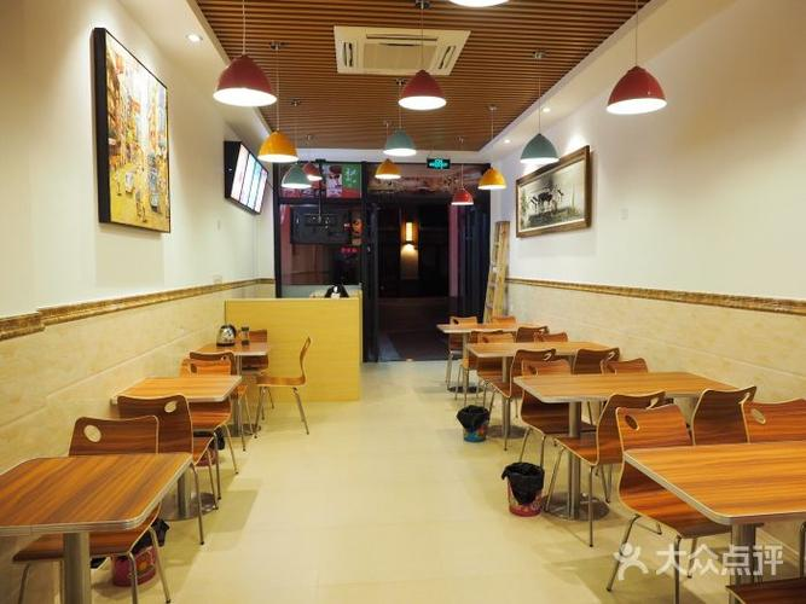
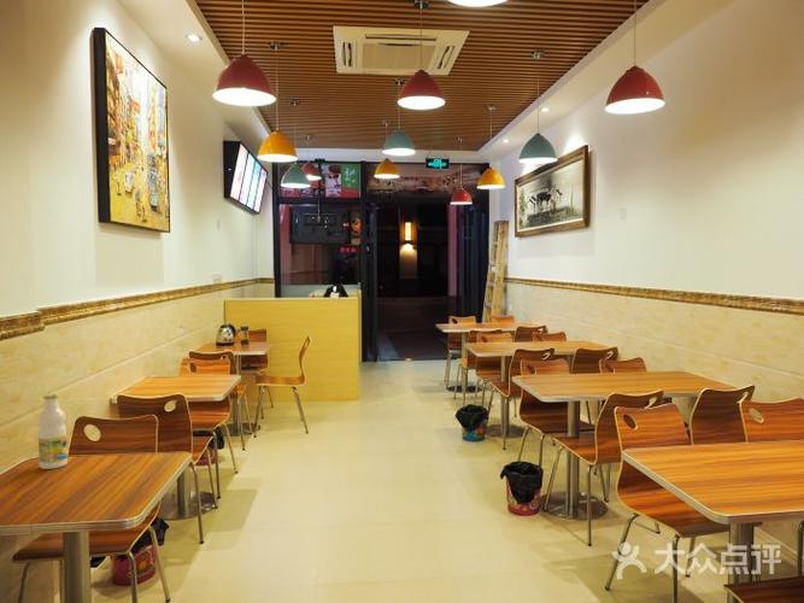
+ bottle (52, 429)
